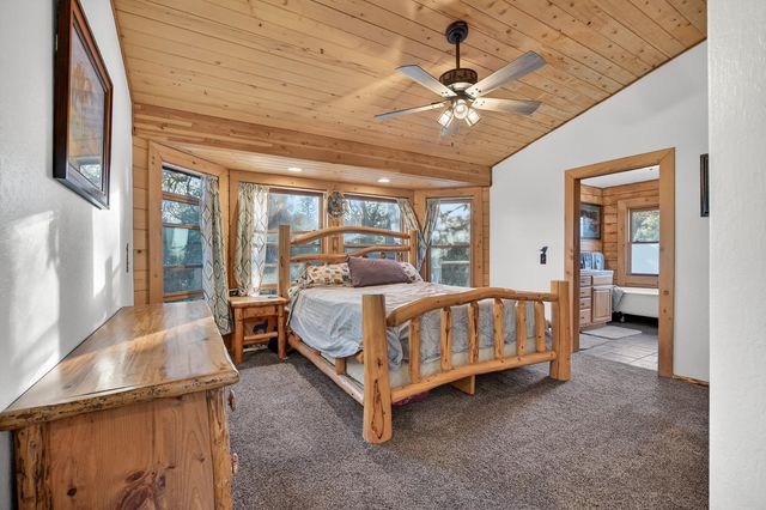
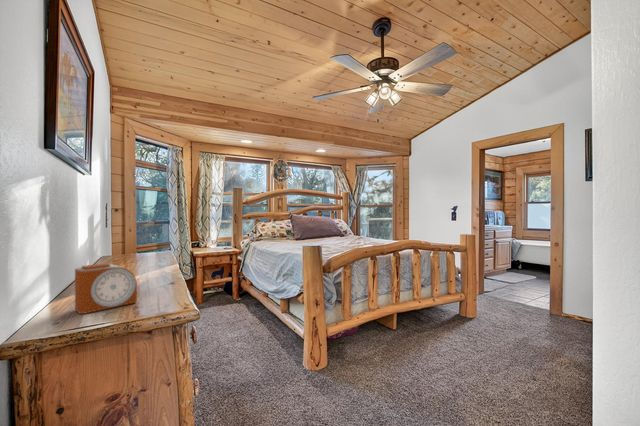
+ alarm clock (106, 284)
